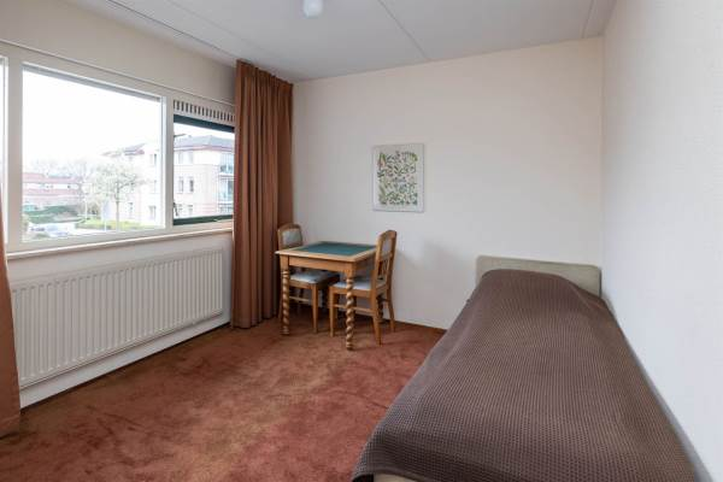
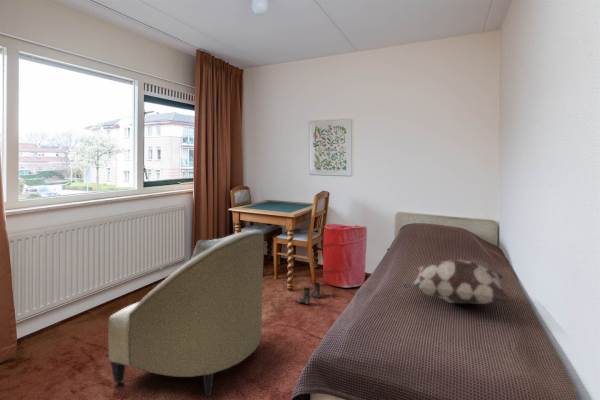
+ armchair (201, 296)
+ decorative pillow (455, 281)
+ laundry hamper (344, 252)
+ boots (308, 292)
